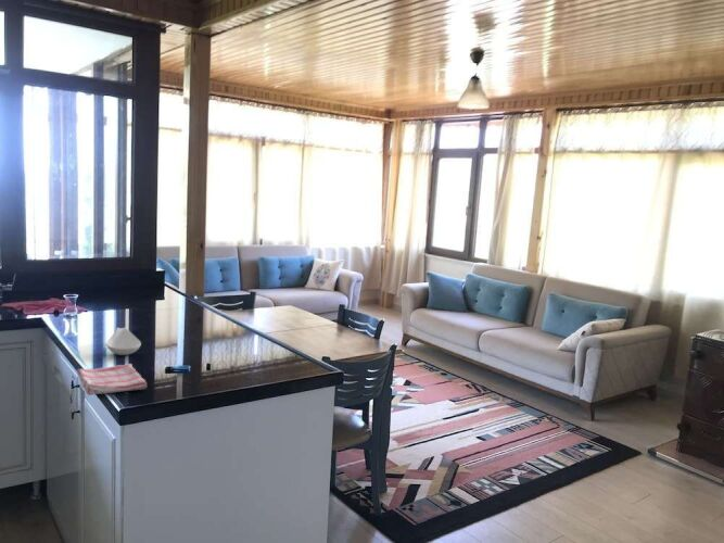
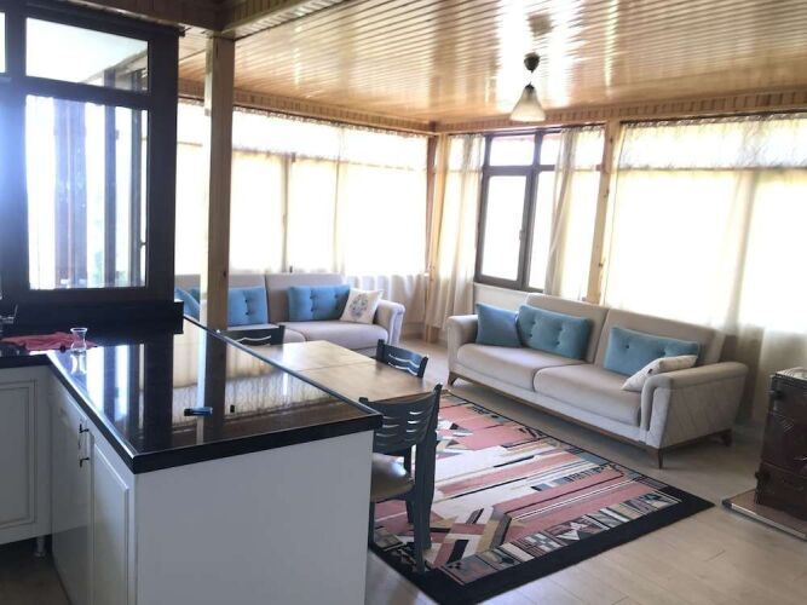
- spoon rest (122, 340)
- dish towel (111, 376)
